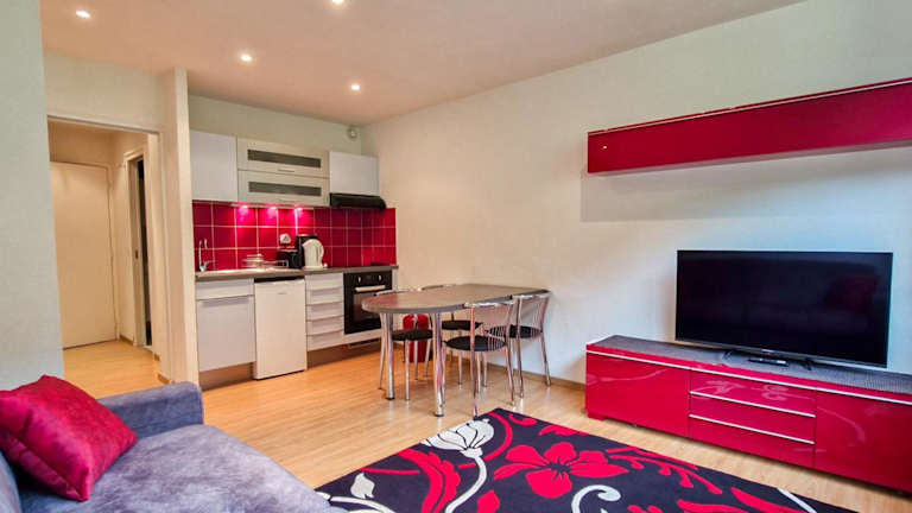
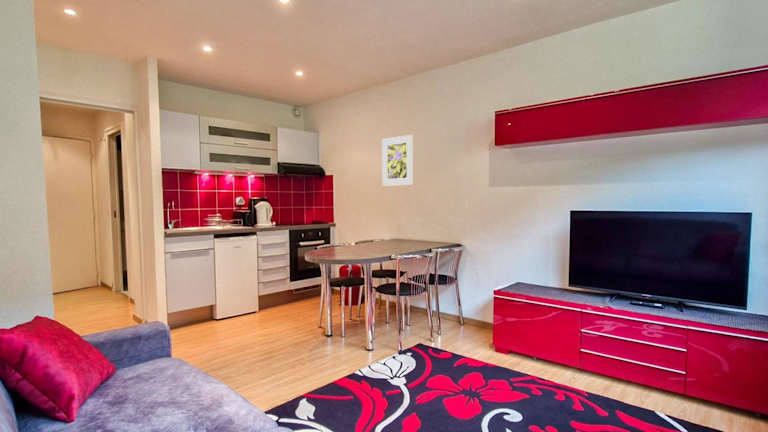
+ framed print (397, 161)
